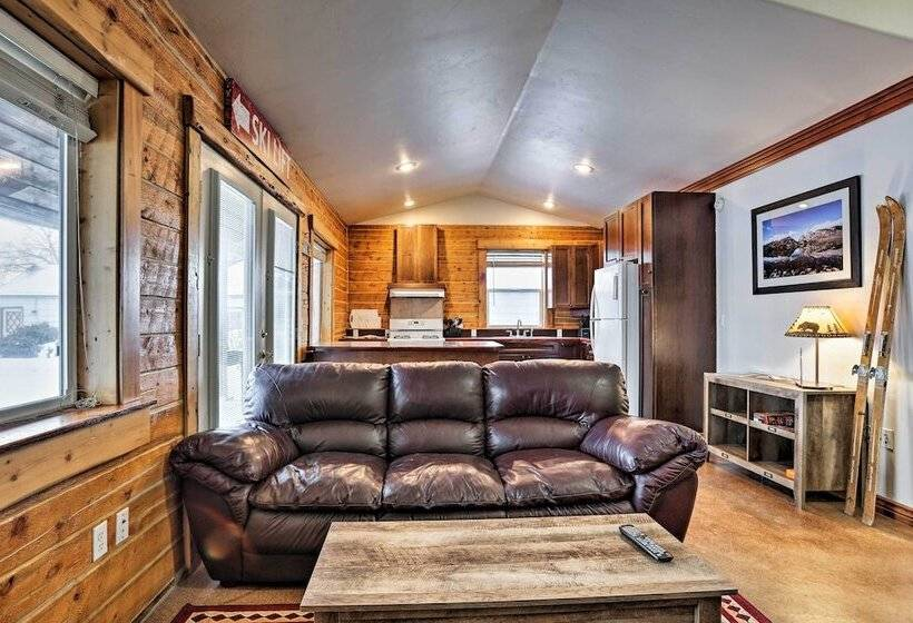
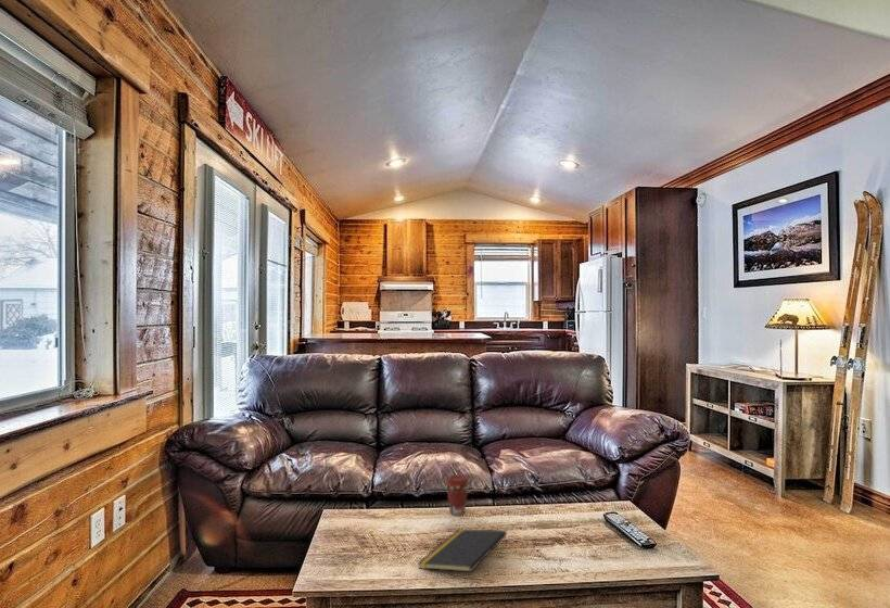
+ coffee cup (457, 494)
+ notepad (463, 548)
